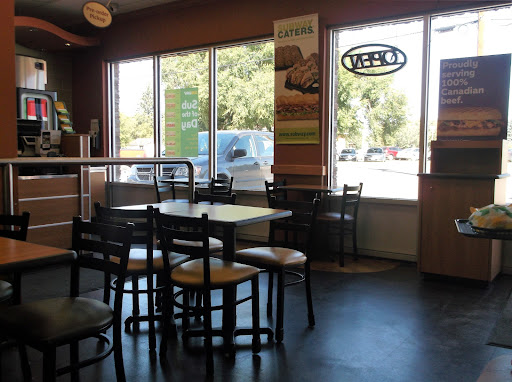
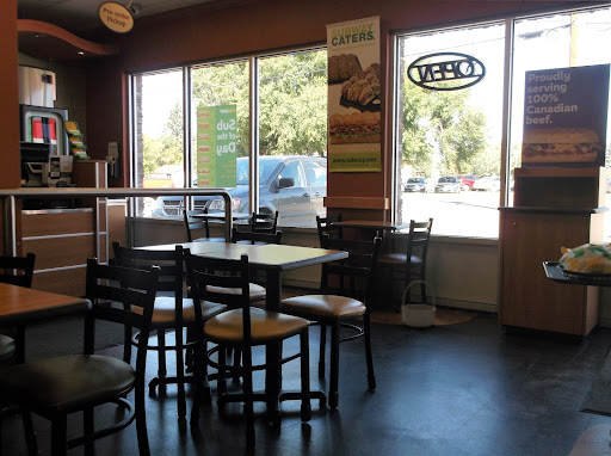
+ basket (418, 304)
